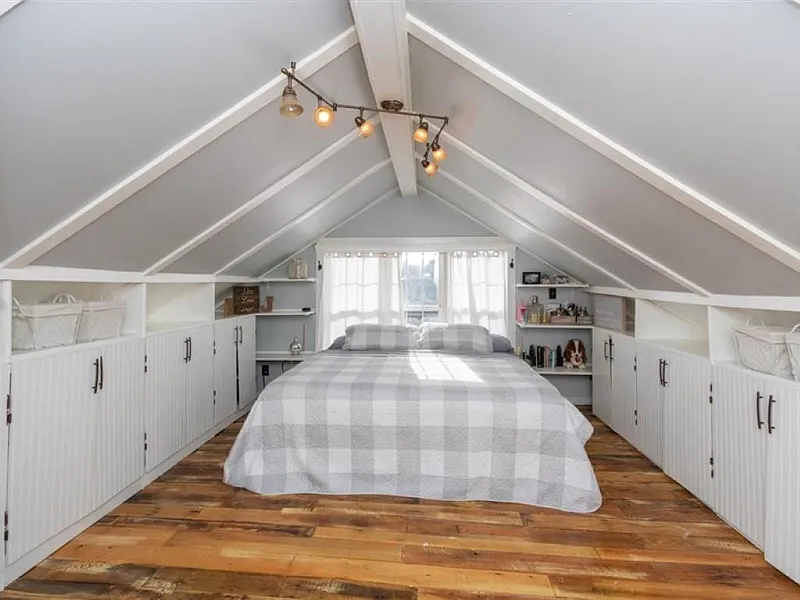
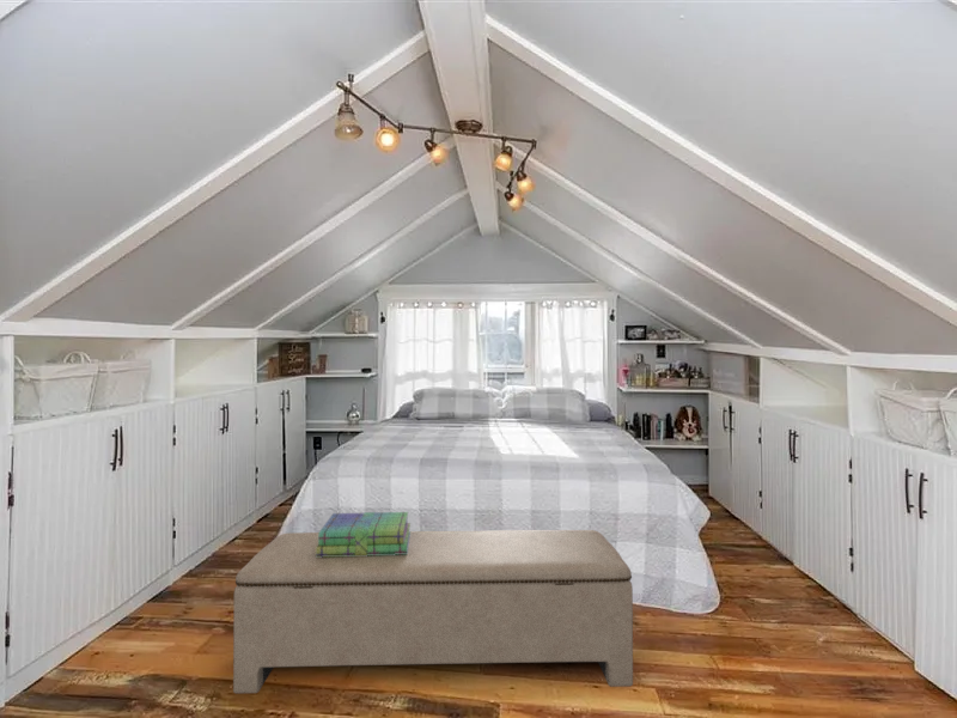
+ stack of books (366, 533)
+ bench (438, 600)
